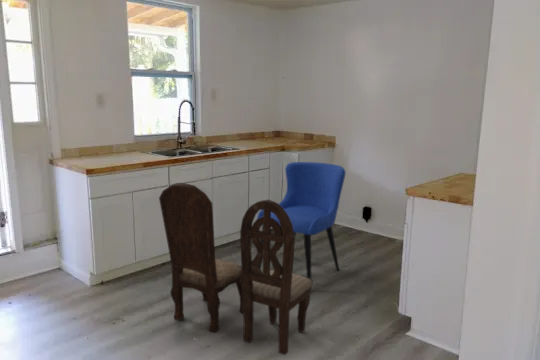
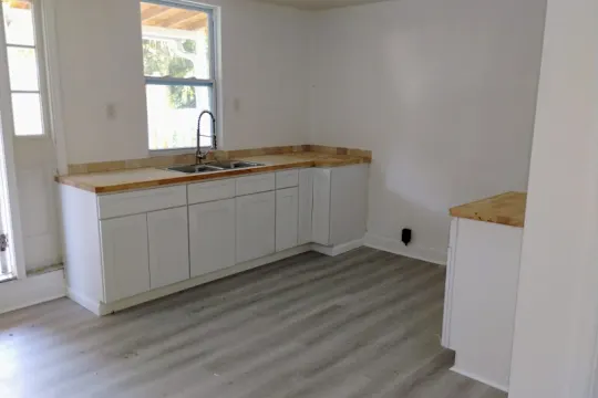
- dining chair (241, 257)
- dining chair (300, 221)
